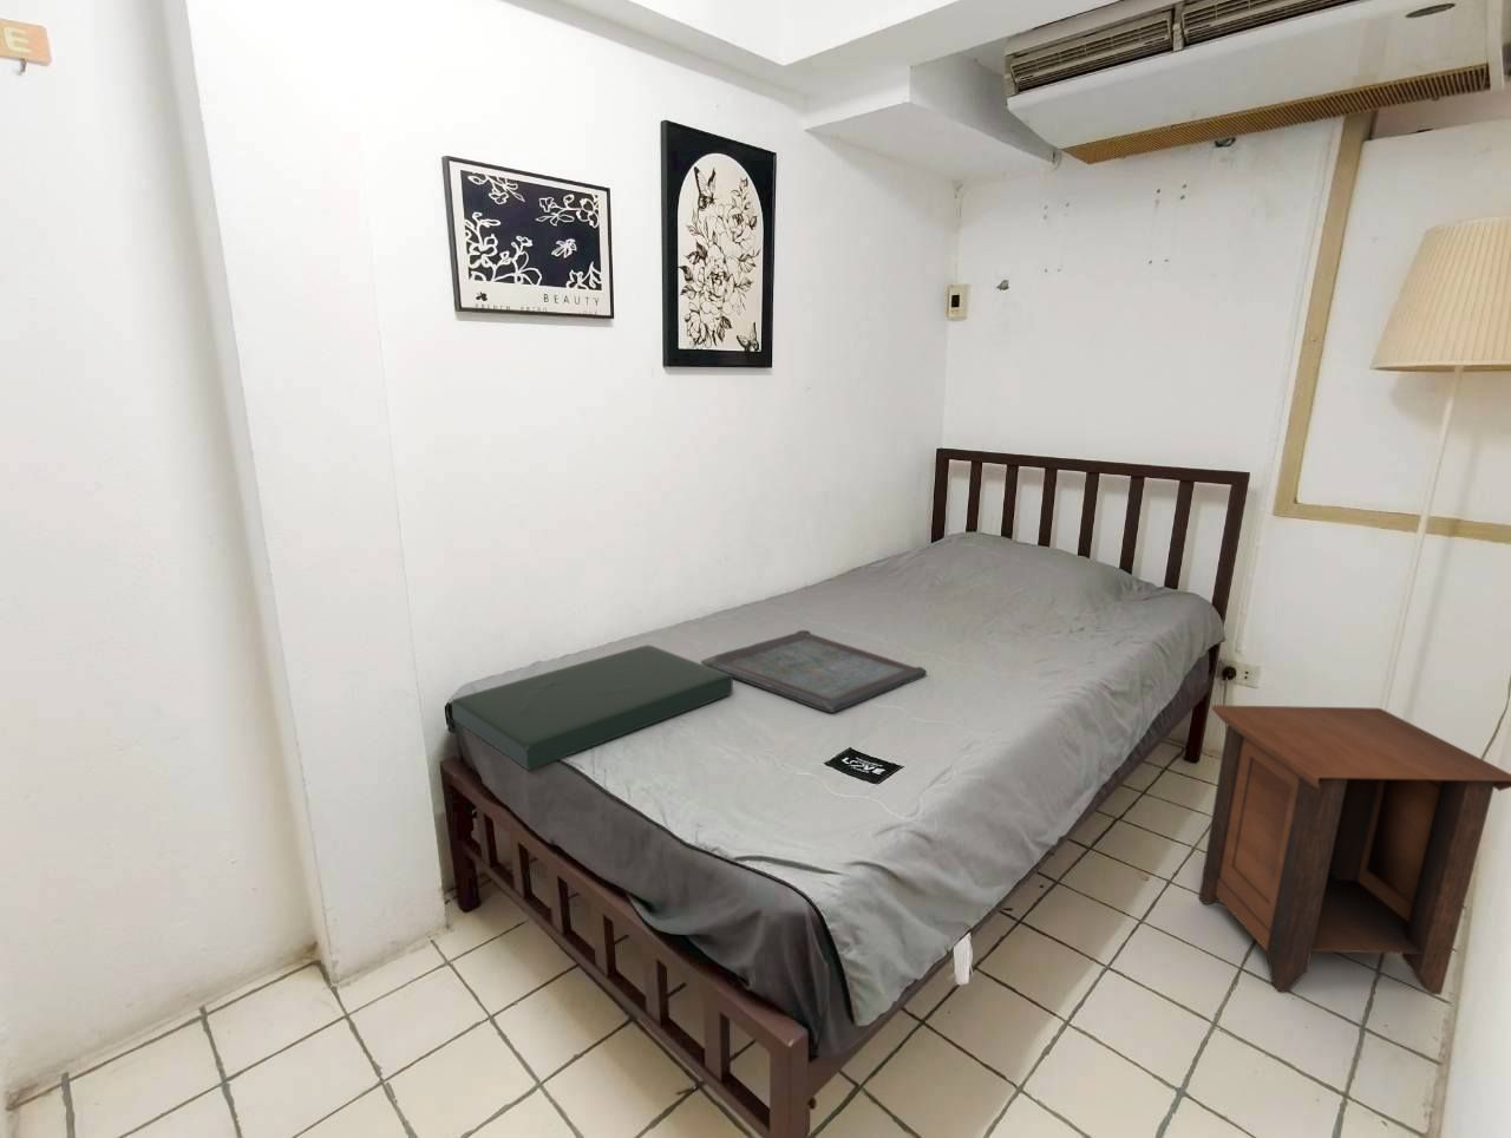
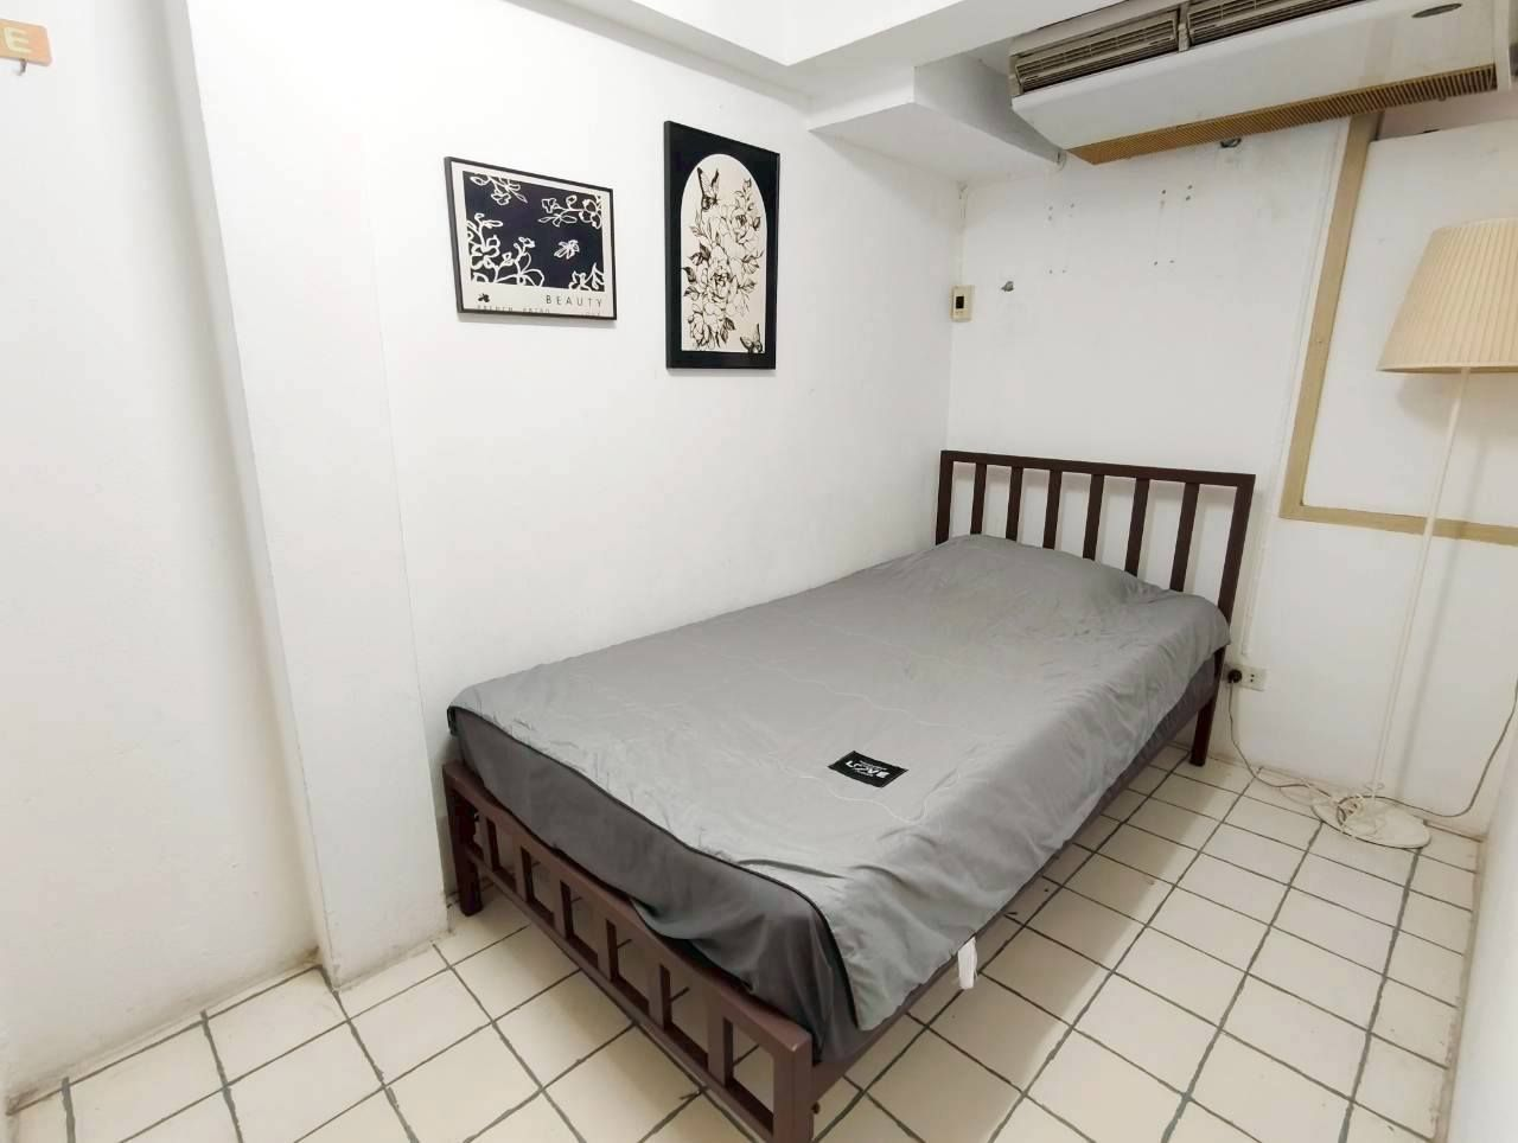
- cushion (599, 696)
- nightstand (1329, 844)
- serving tray (812, 667)
